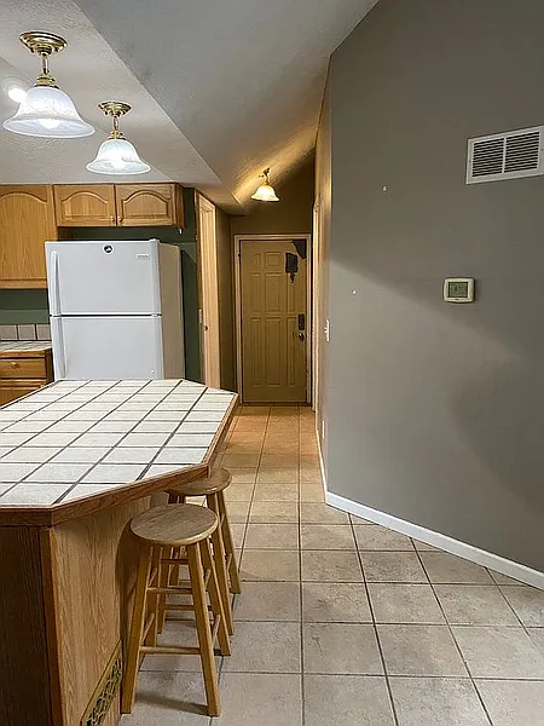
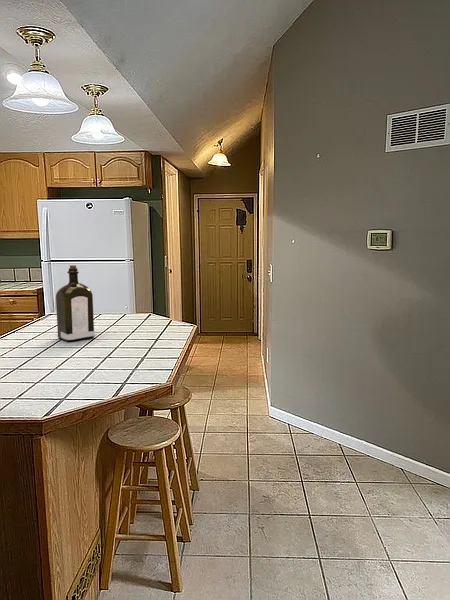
+ liquor (74, 301)
